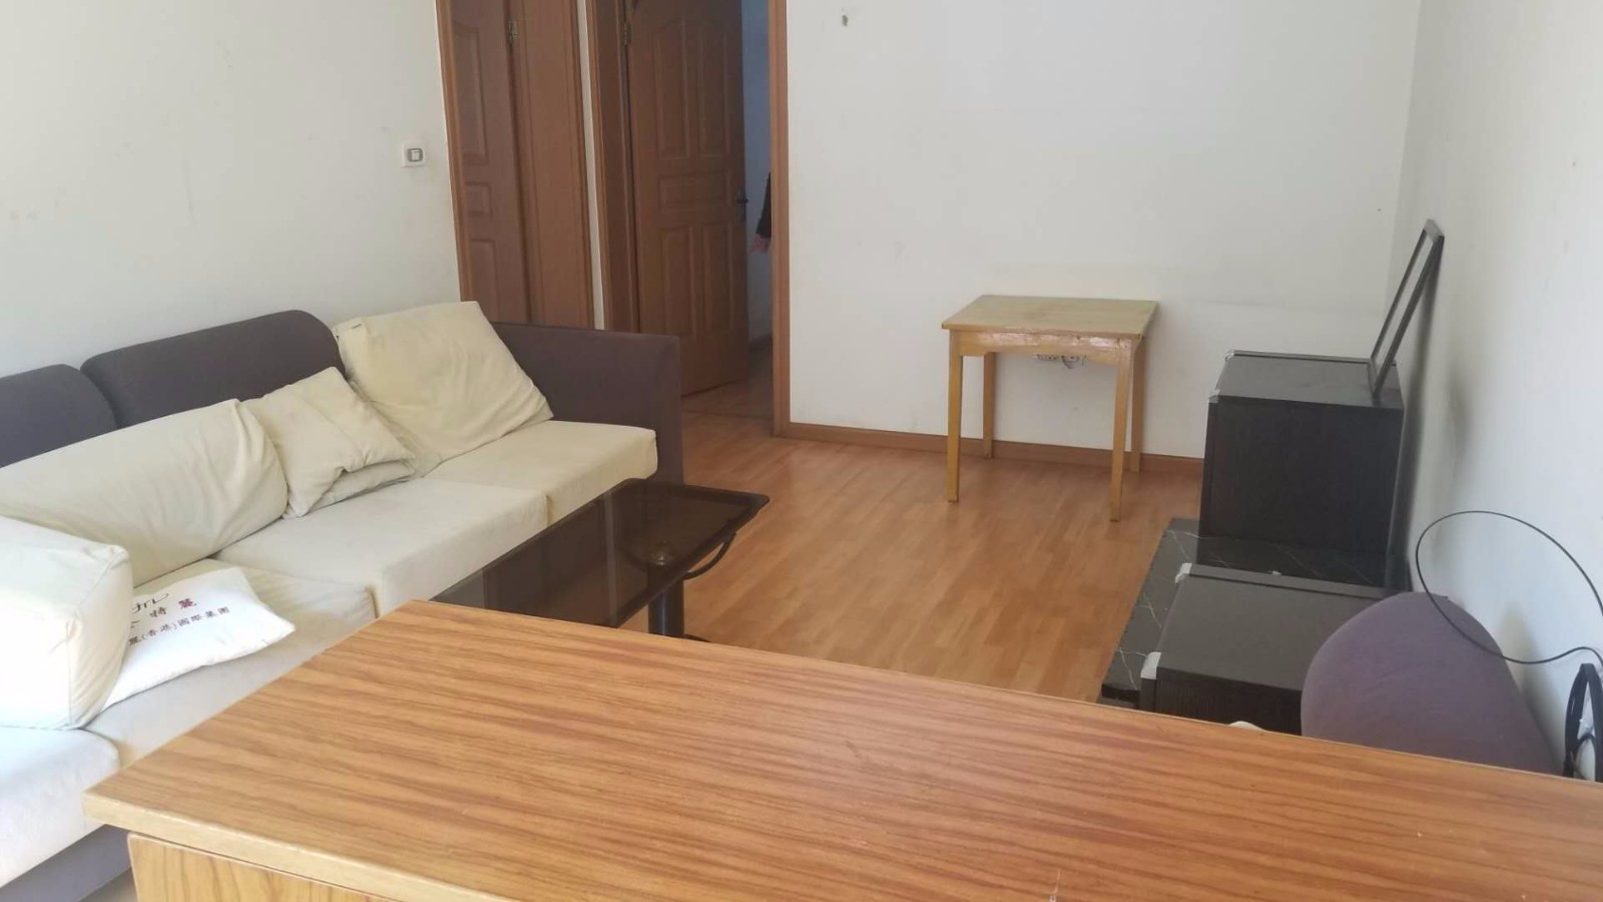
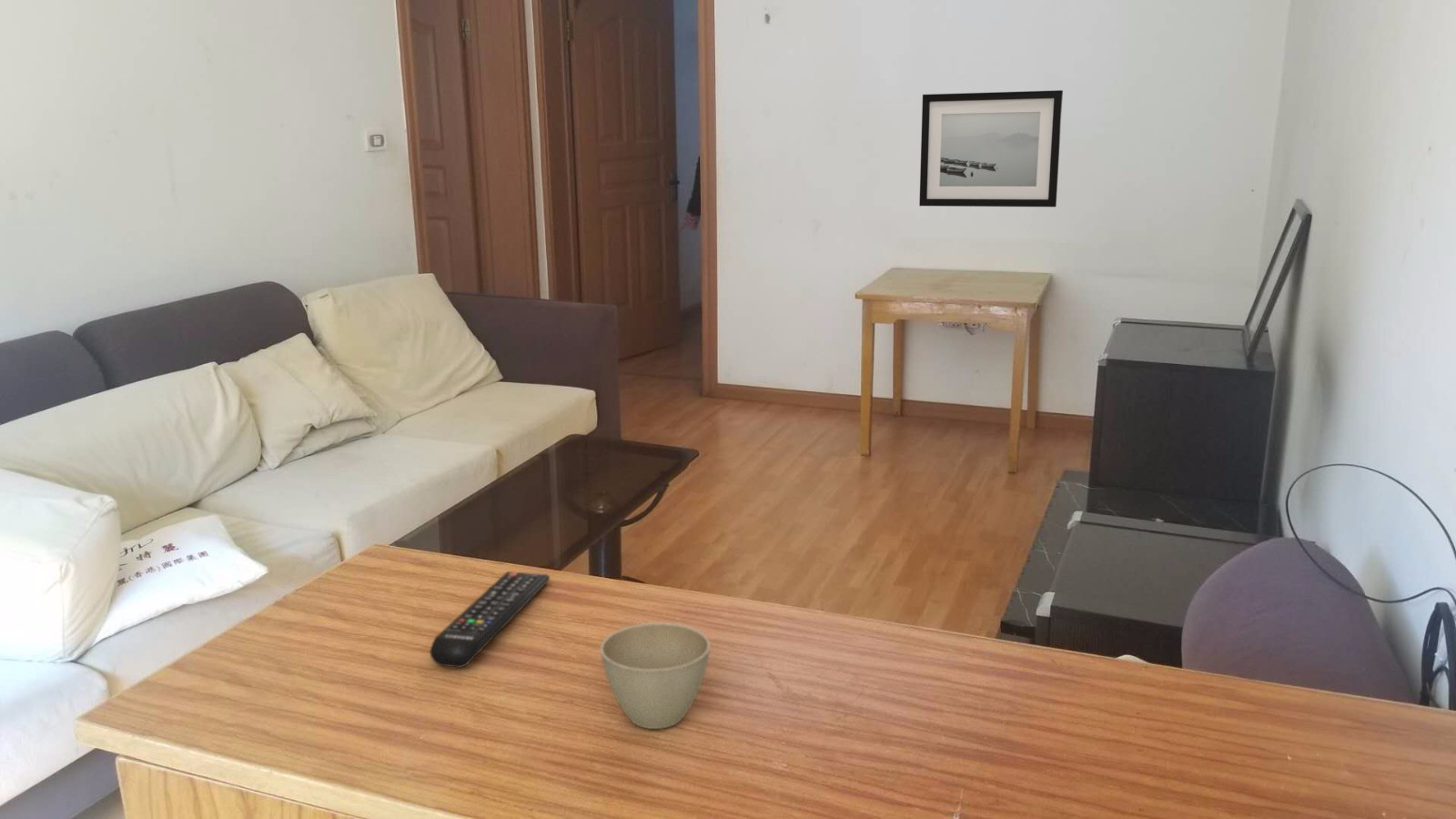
+ flower pot (656, 680)
+ wall art (988, 149)
+ remote control (494, 612)
